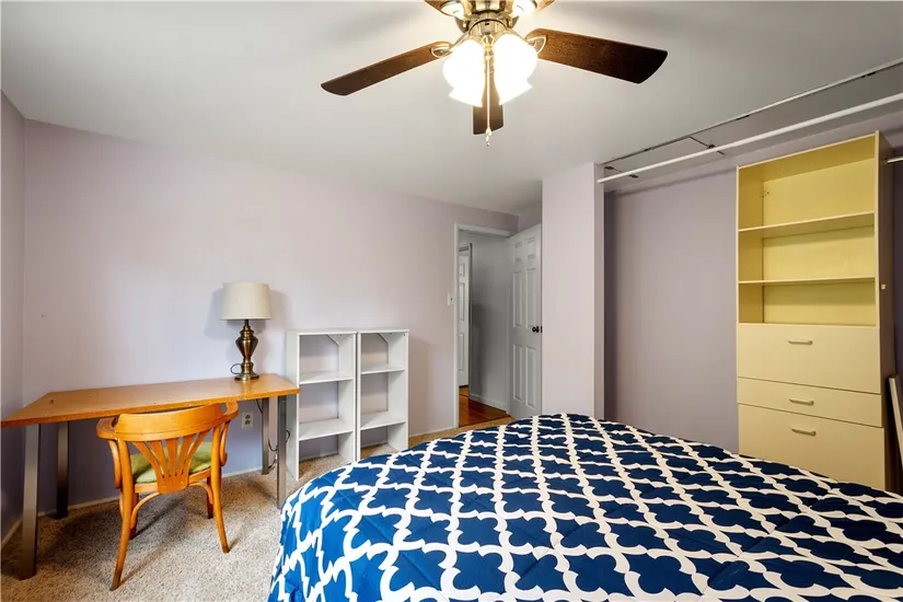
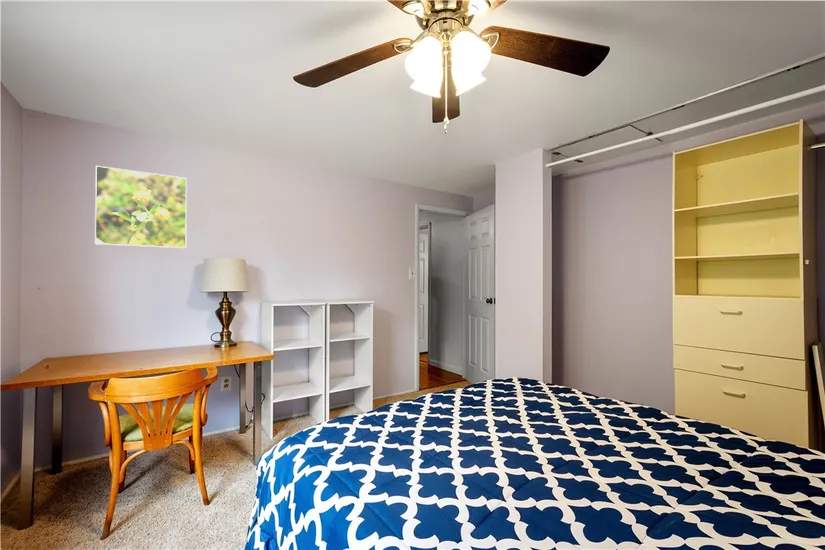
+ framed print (143, 209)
